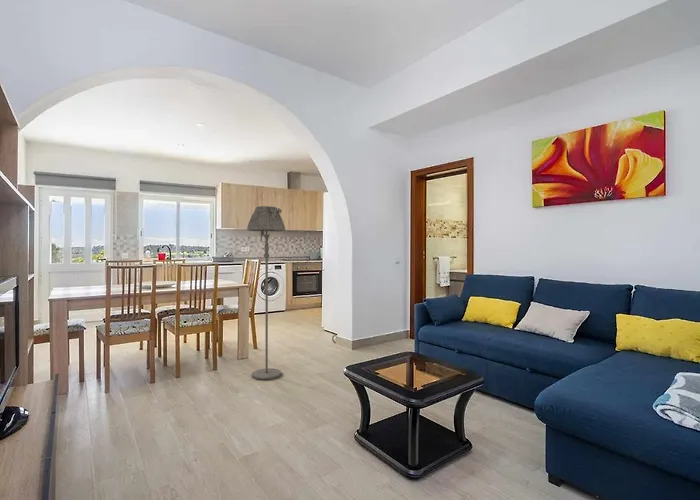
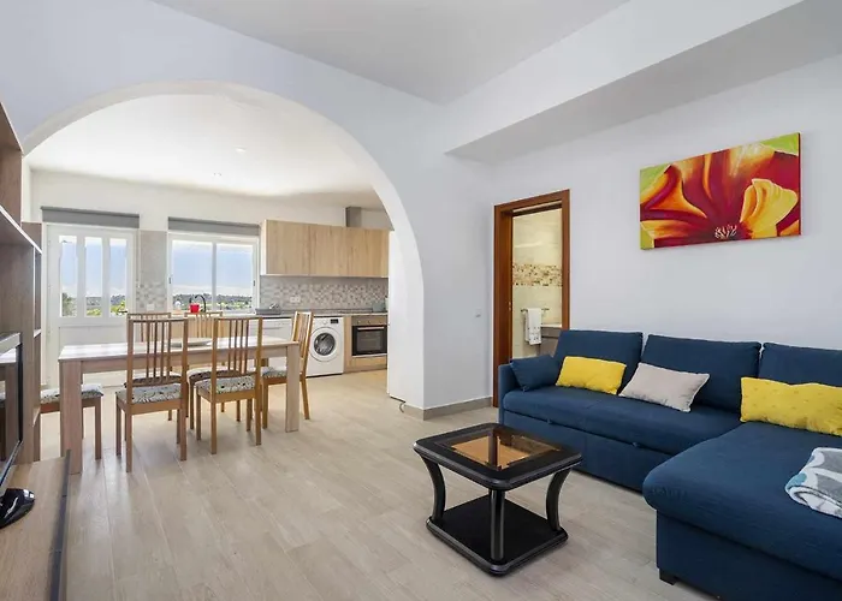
- floor lamp (266, 290)
